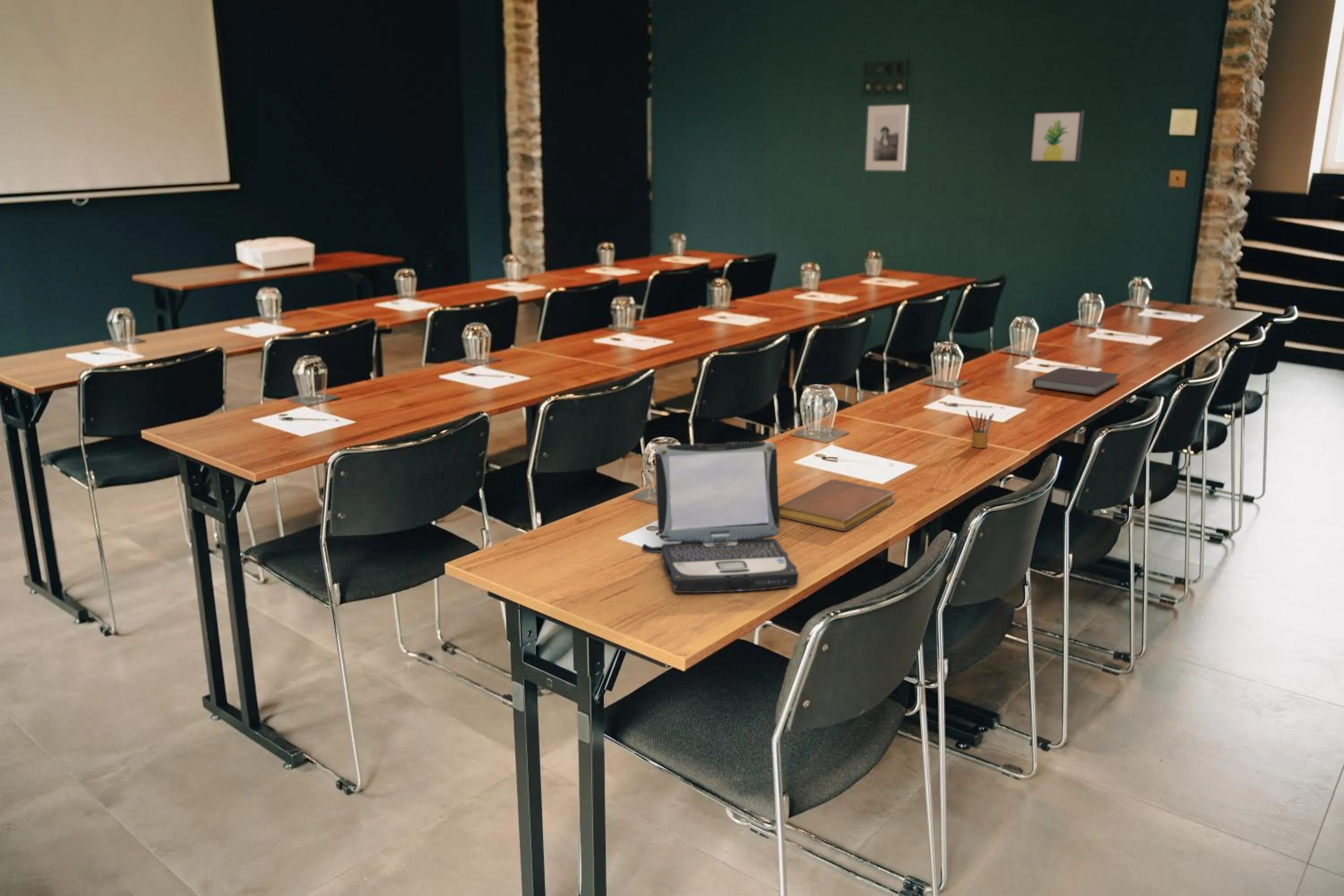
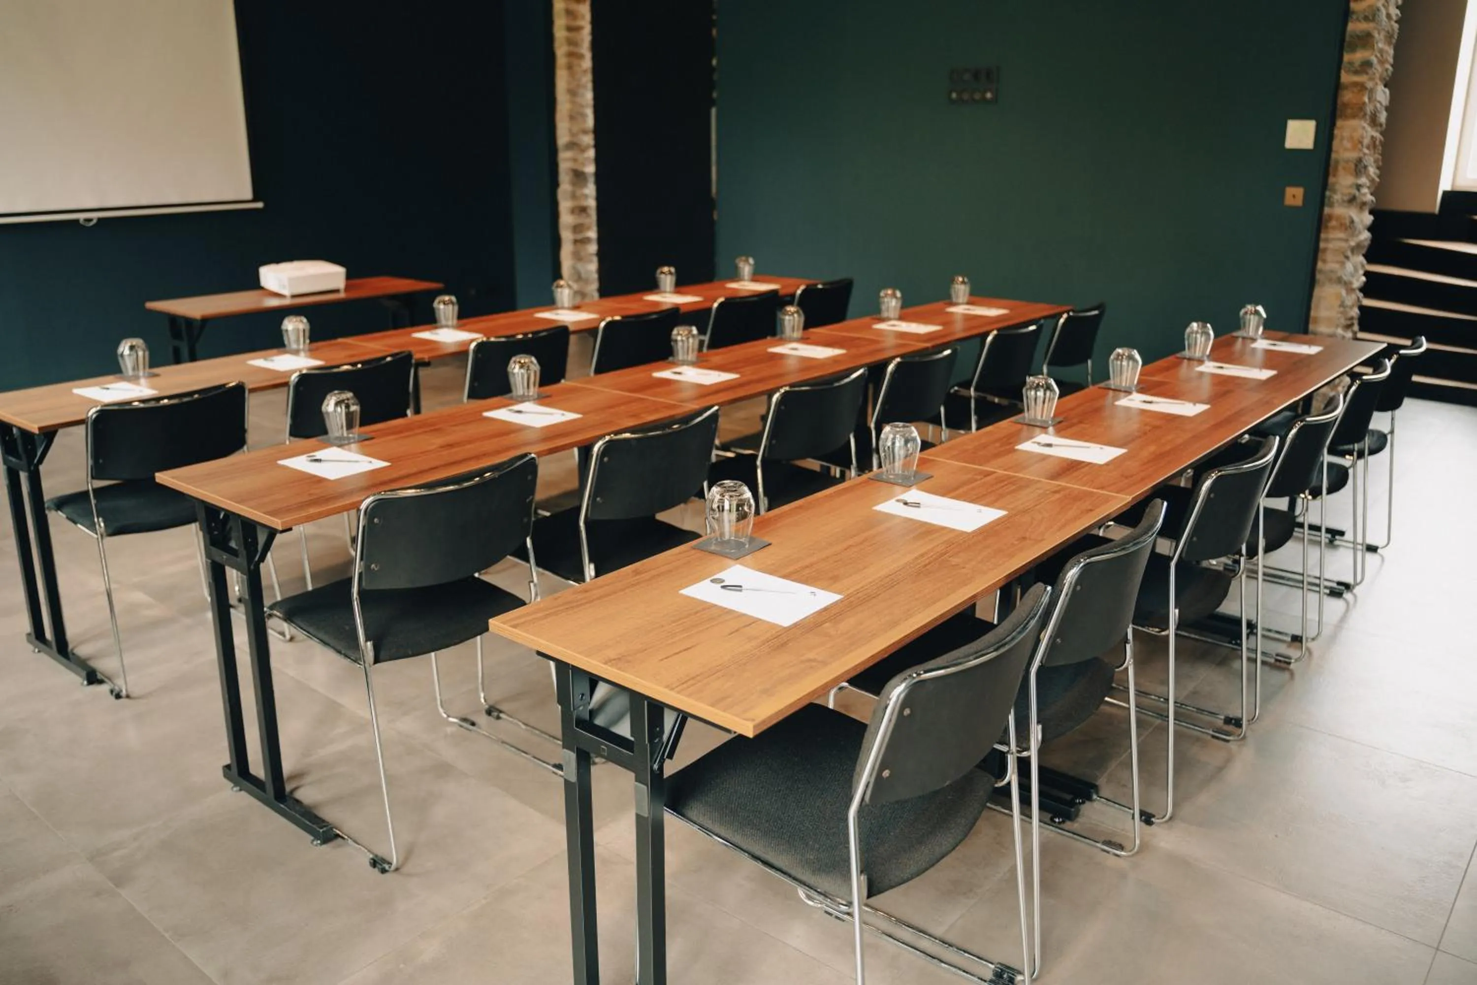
- laptop (723, 513)
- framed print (886, 138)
- notebook (1077, 380)
- notebook (837, 503)
- pencil box (979, 428)
- wall art (1056, 137)
